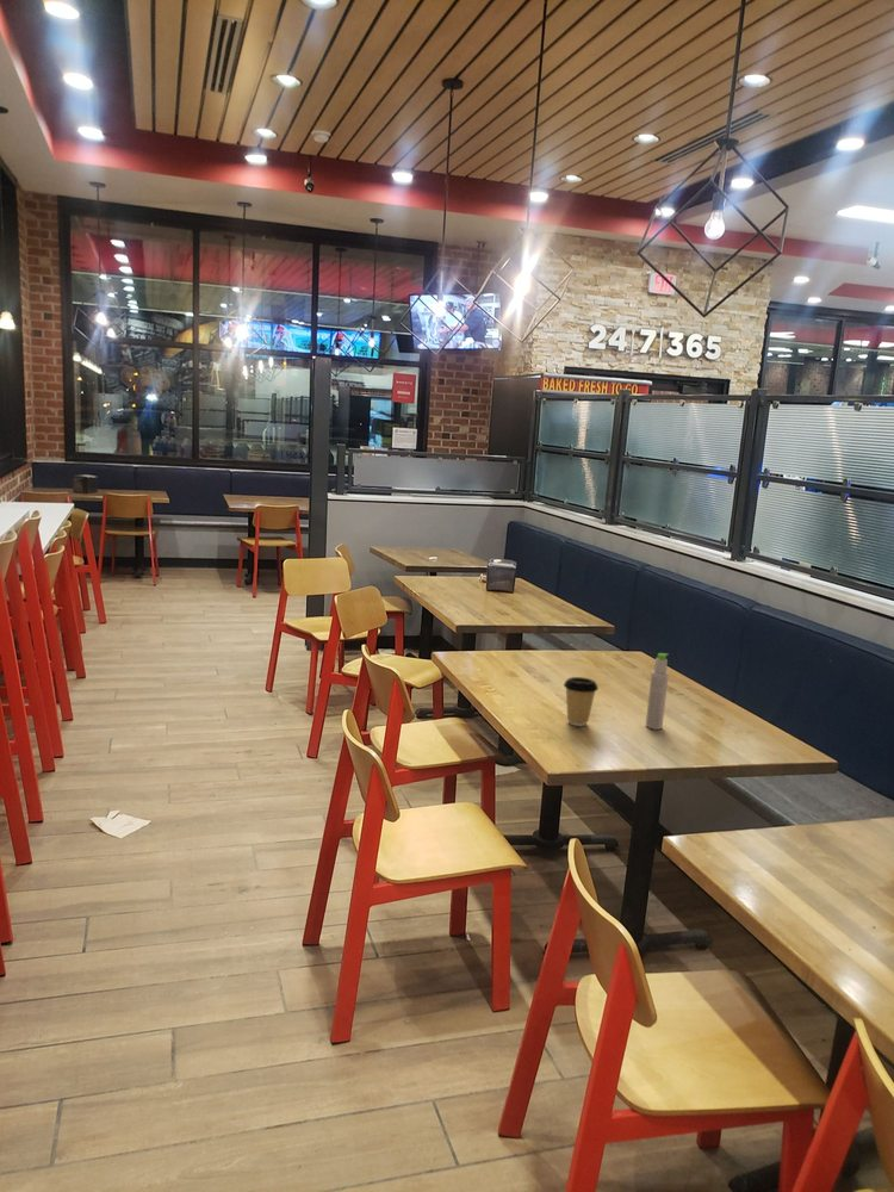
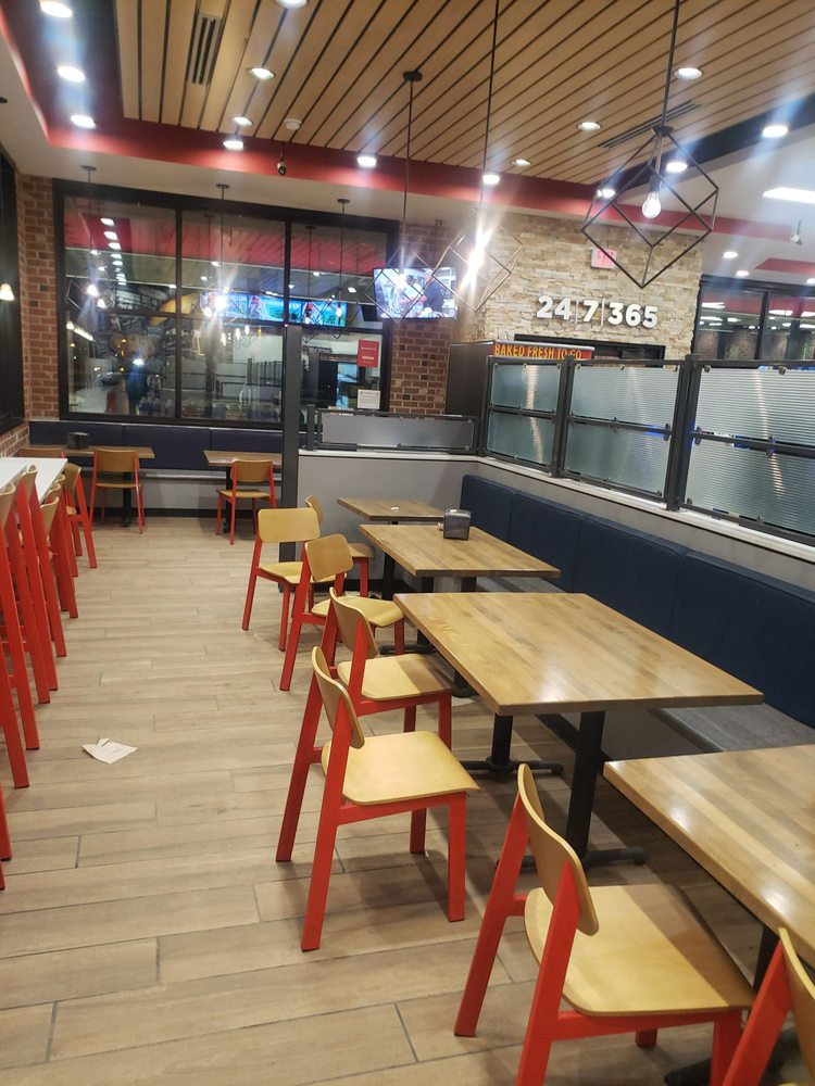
- bottle (658, 690)
- coffee cup (579, 701)
